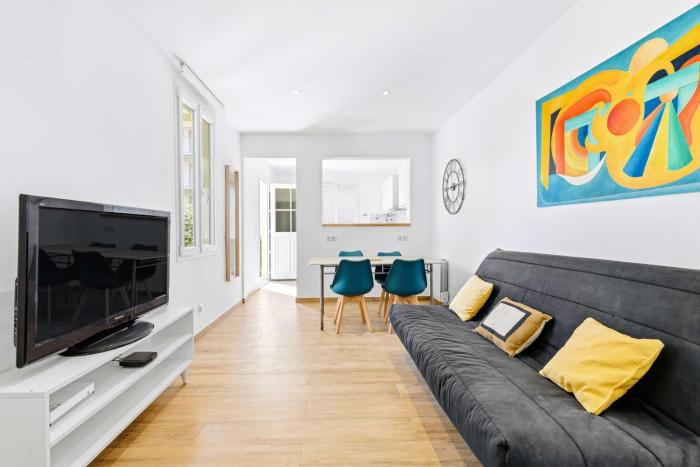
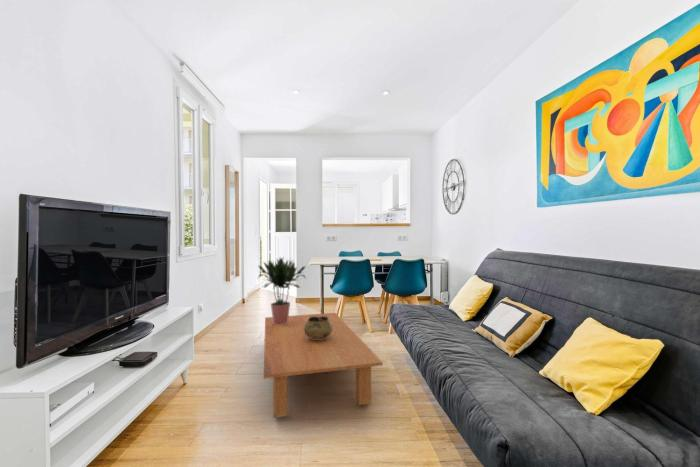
+ coffee table (310, 351)
+ decorative bowl (318, 328)
+ potted plant (283, 290)
